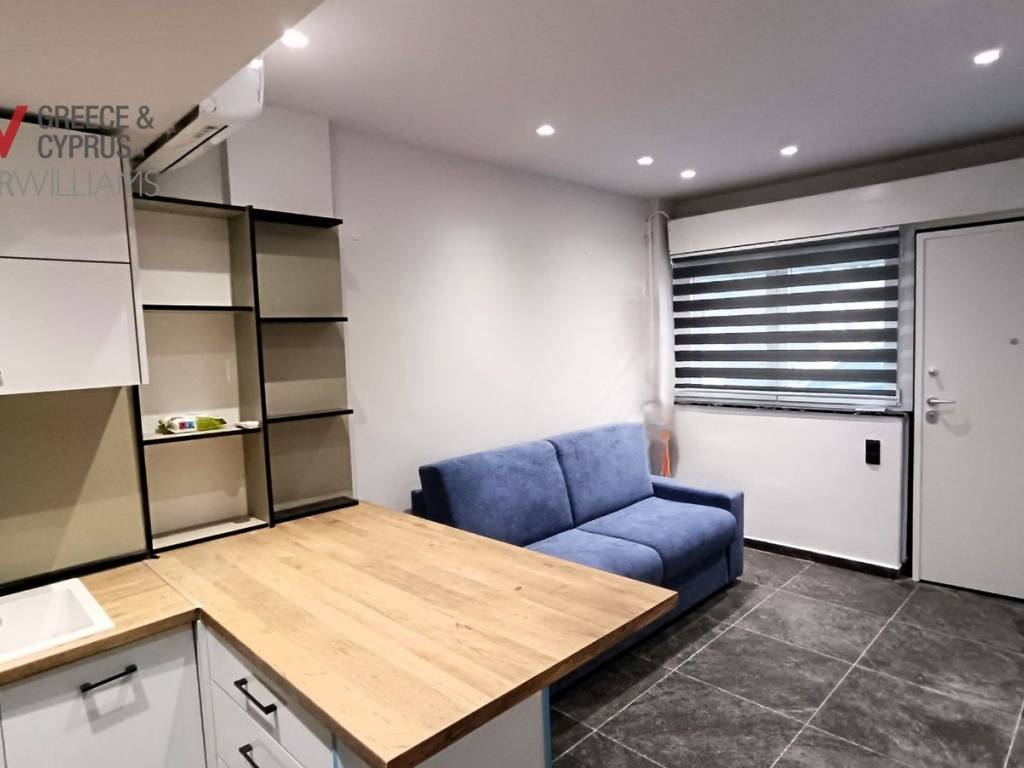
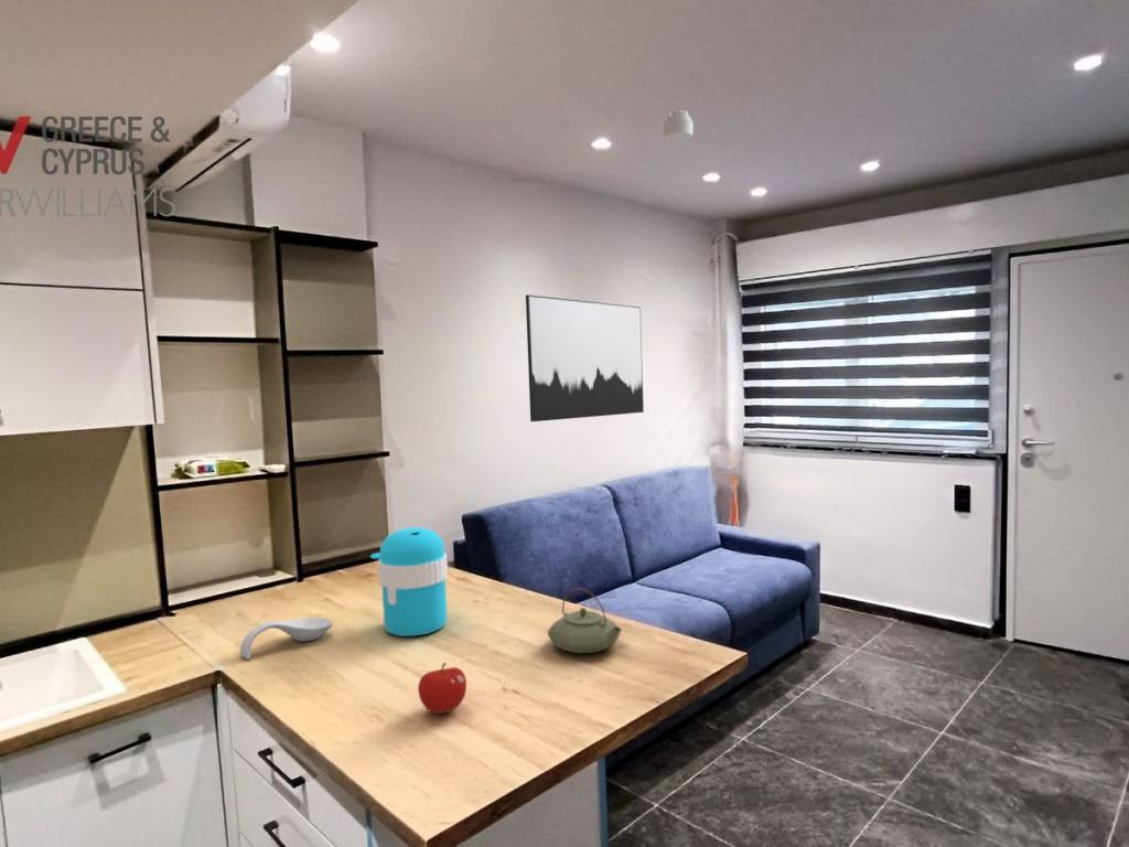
+ fruit (442, 686)
+ wall art (590, 358)
+ teapot (587, 618)
+ coffee maker (413, 578)
+ spoon rest (288, 631)
+ smoke detector (677, 126)
